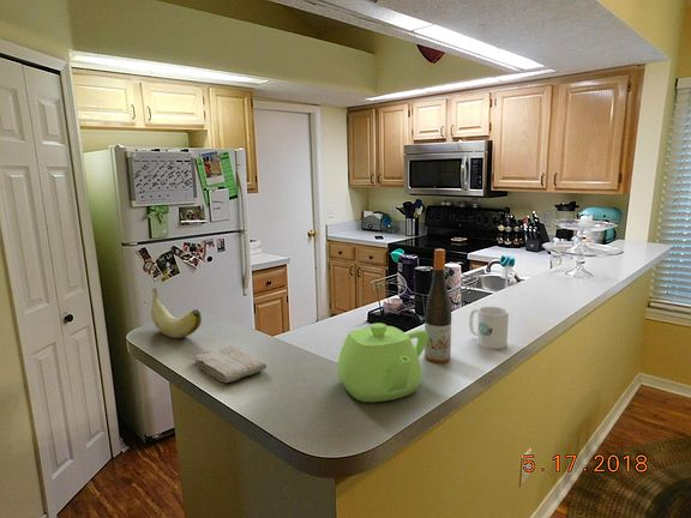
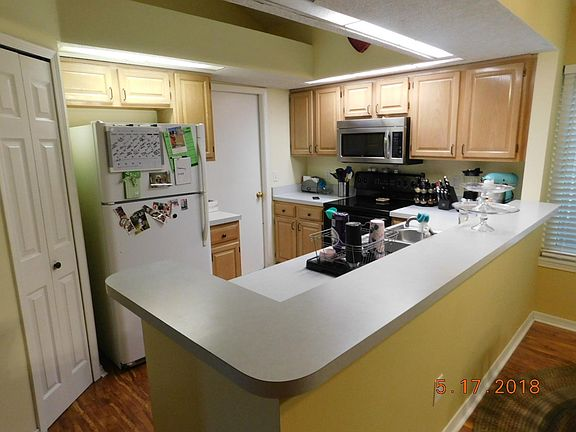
- teapot (390, 359)
- wine bottle (438, 305)
- banana (173, 317)
- washcloth (229, 361)
- mug (487, 325)
